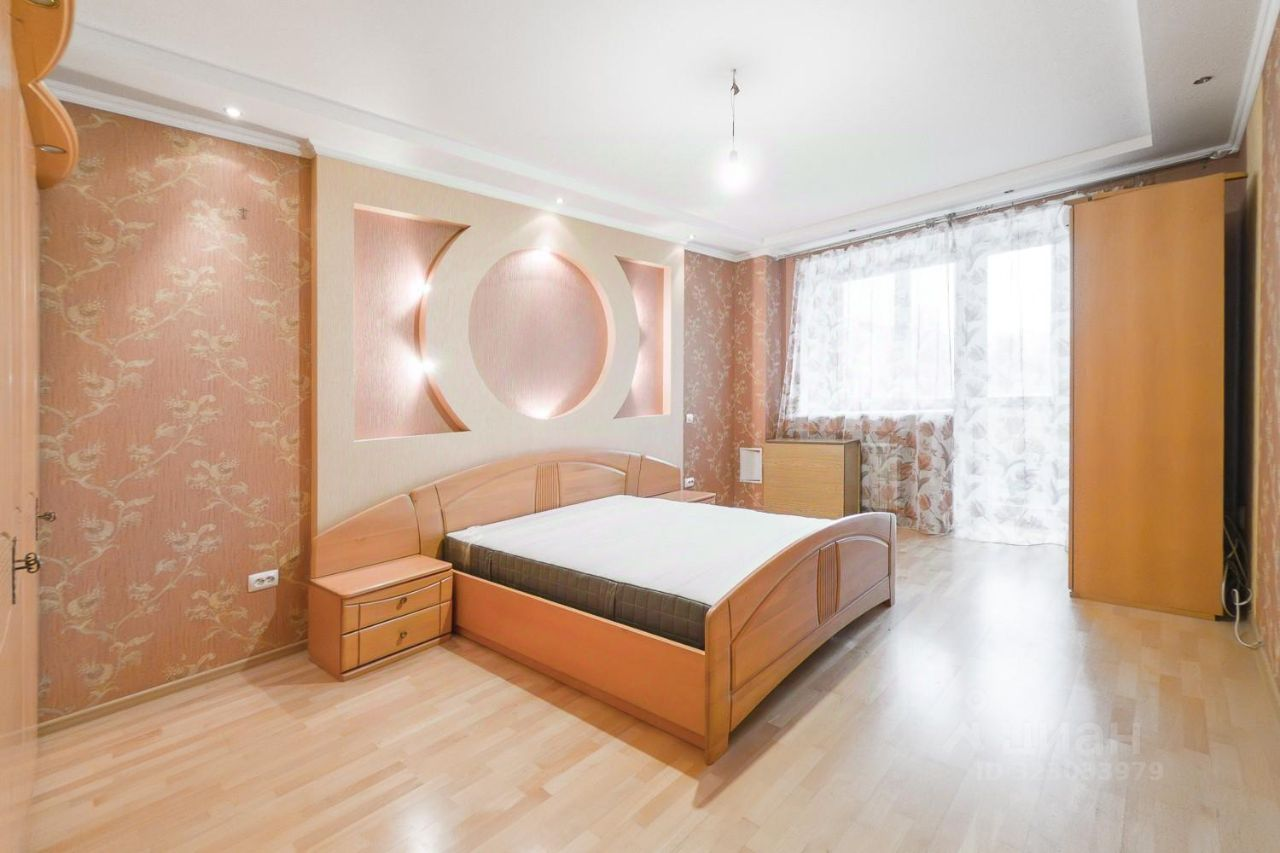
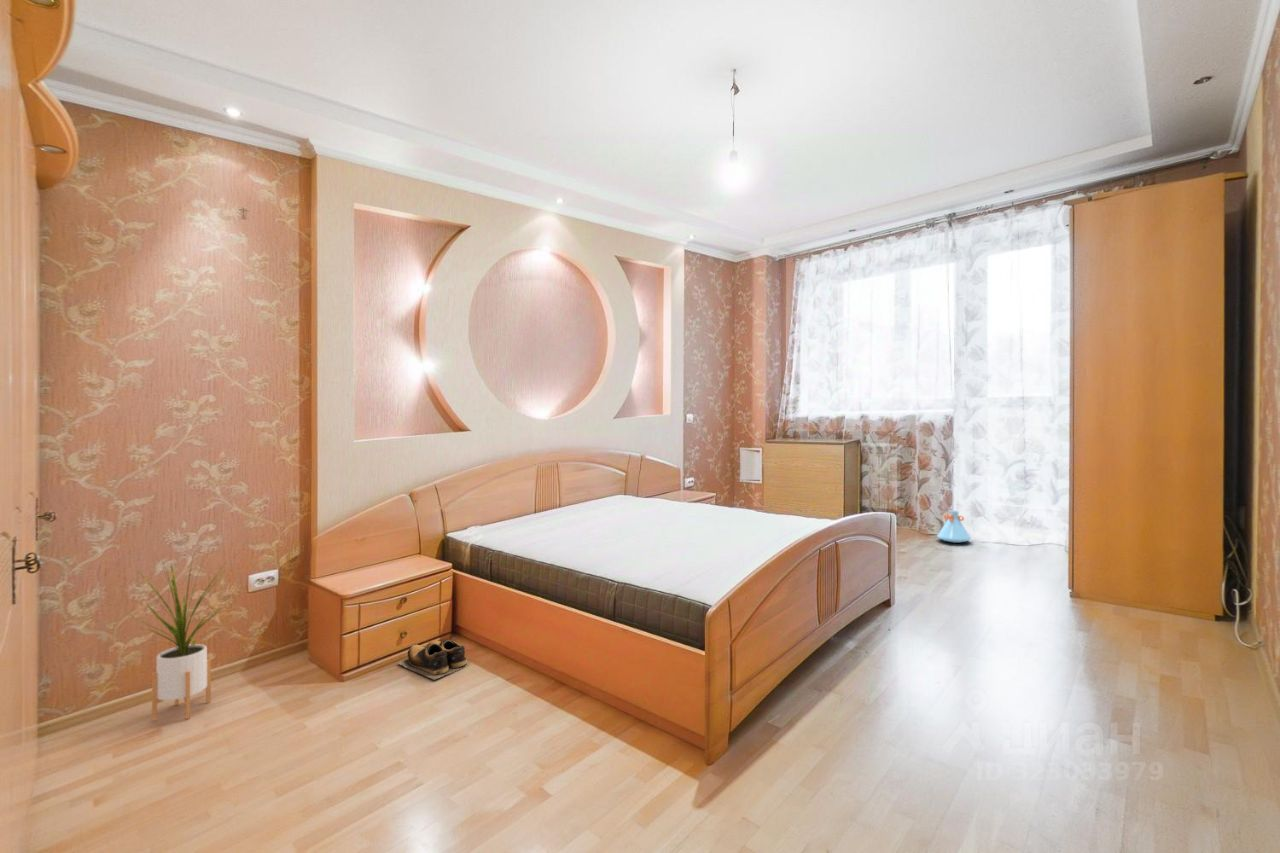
+ vase (953, 526)
+ shoes (436, 652)
+ house plant (183, 631)
